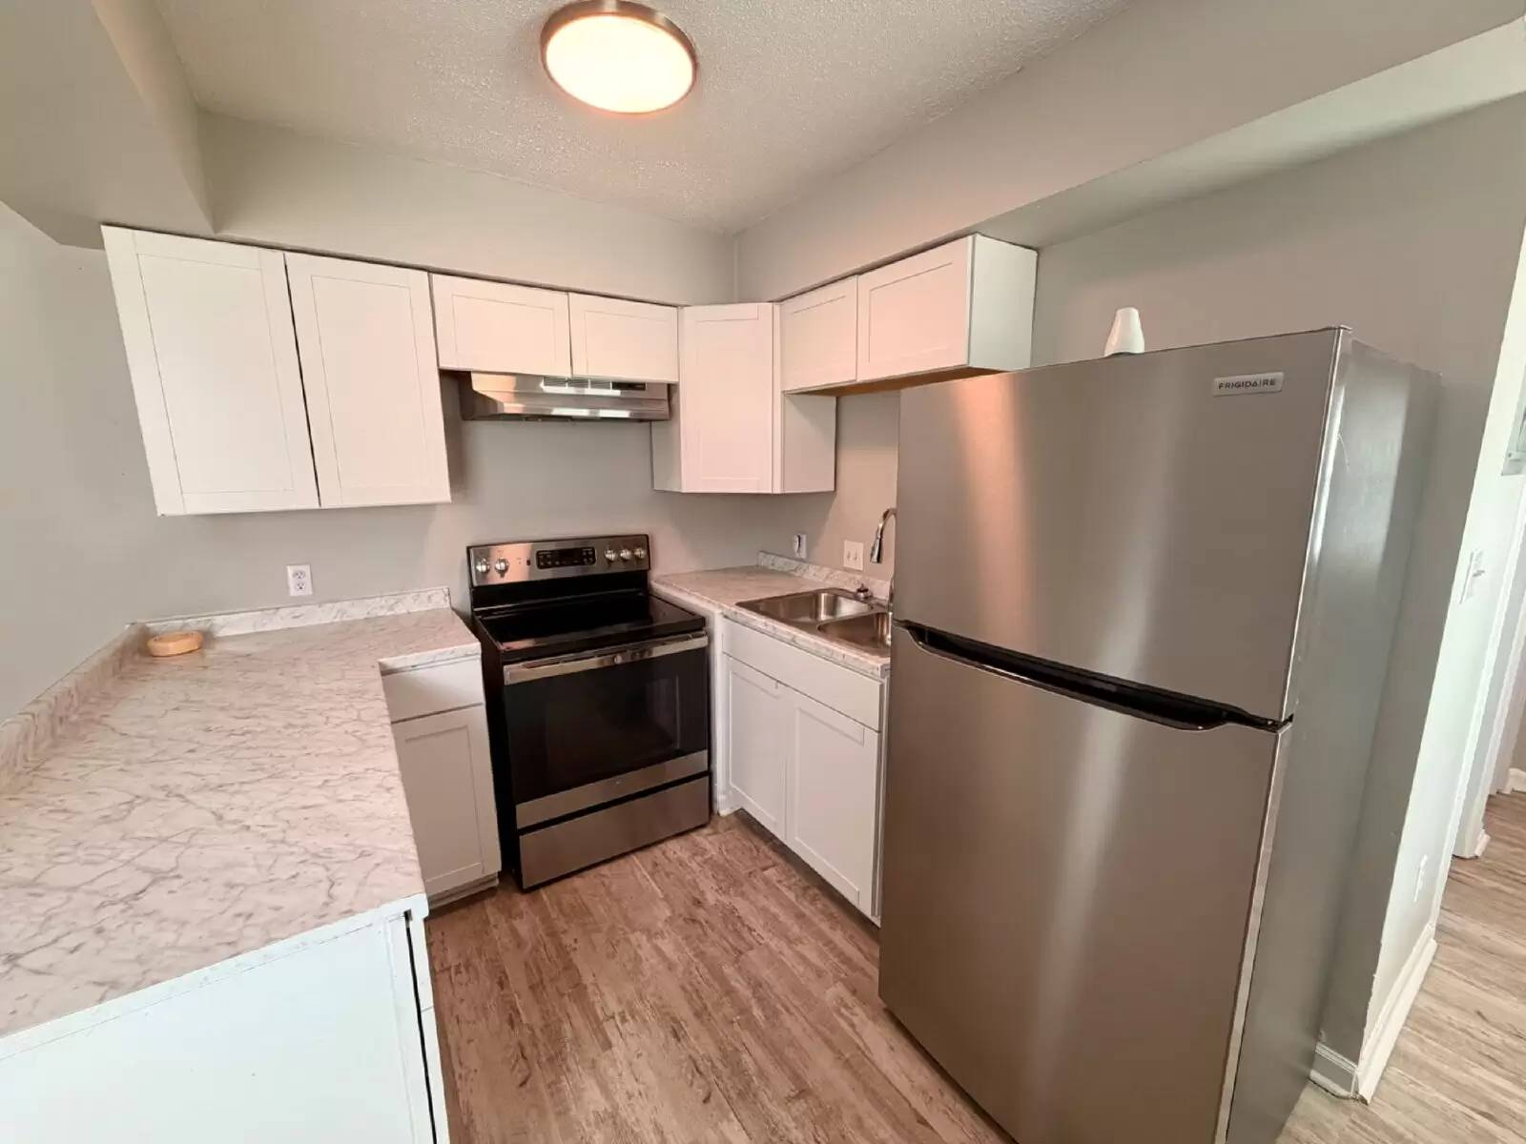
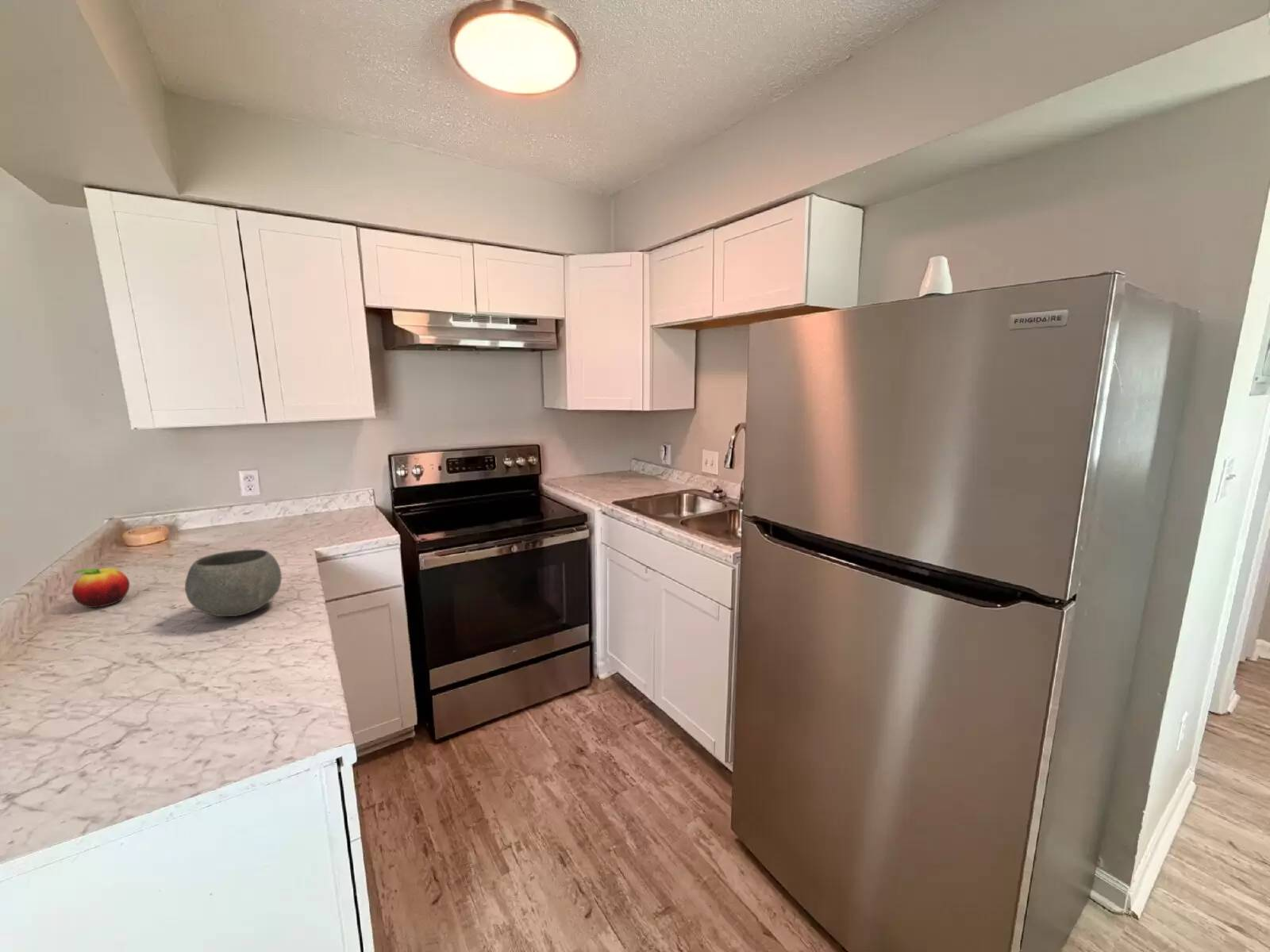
+ bowl (235, 585)
+ fruit (101, 585)
